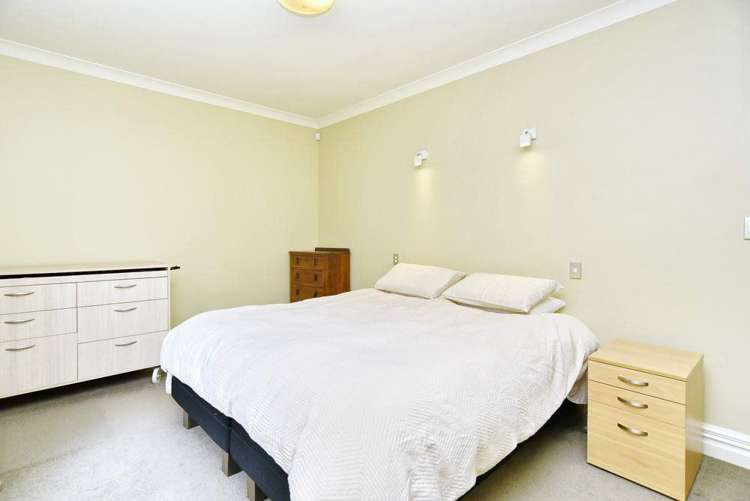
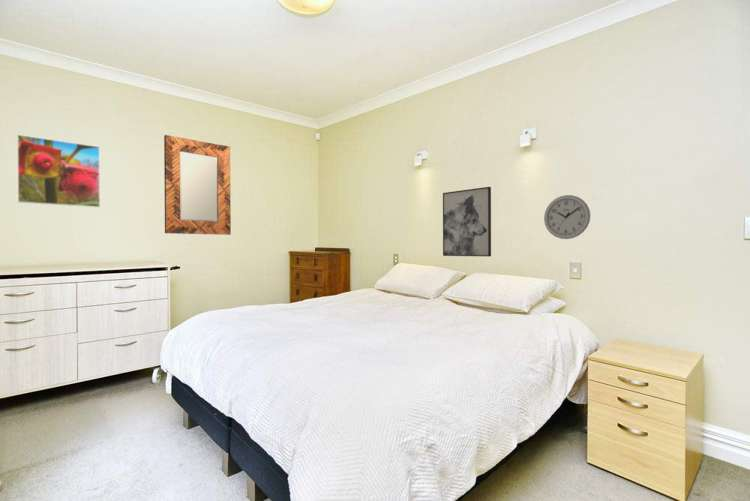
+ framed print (60, 173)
+ home mirror (199, 187)
+ wall clock (565, 217)
+ wall art (465, 223)
